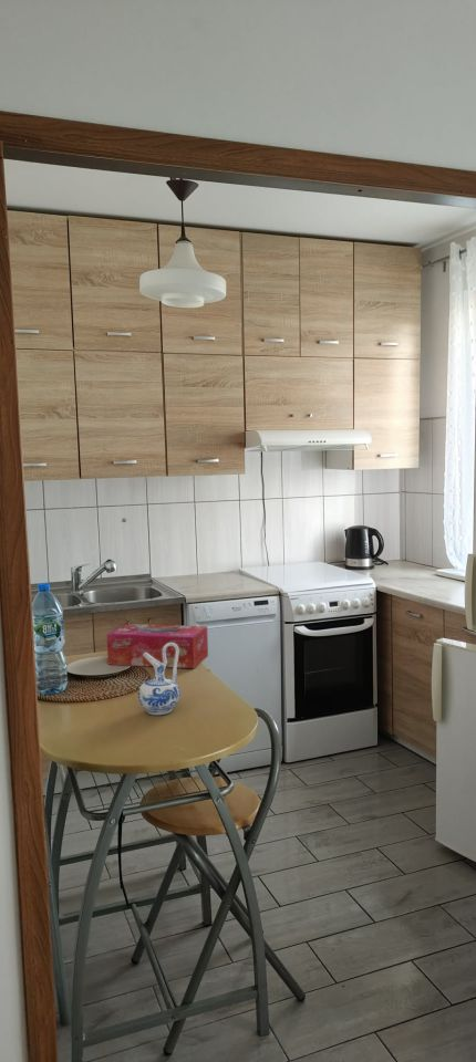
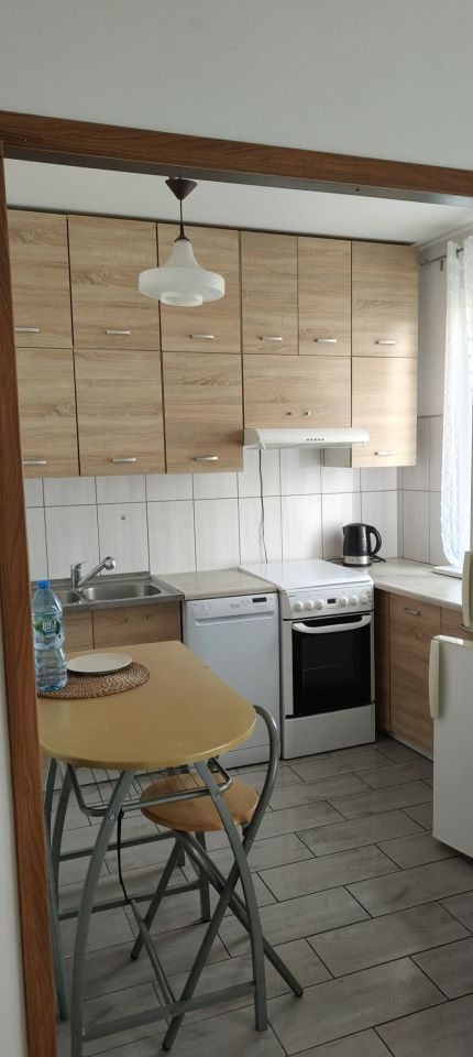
- tissue box (157, 645)
- ceramic pitcher (158, 677)
